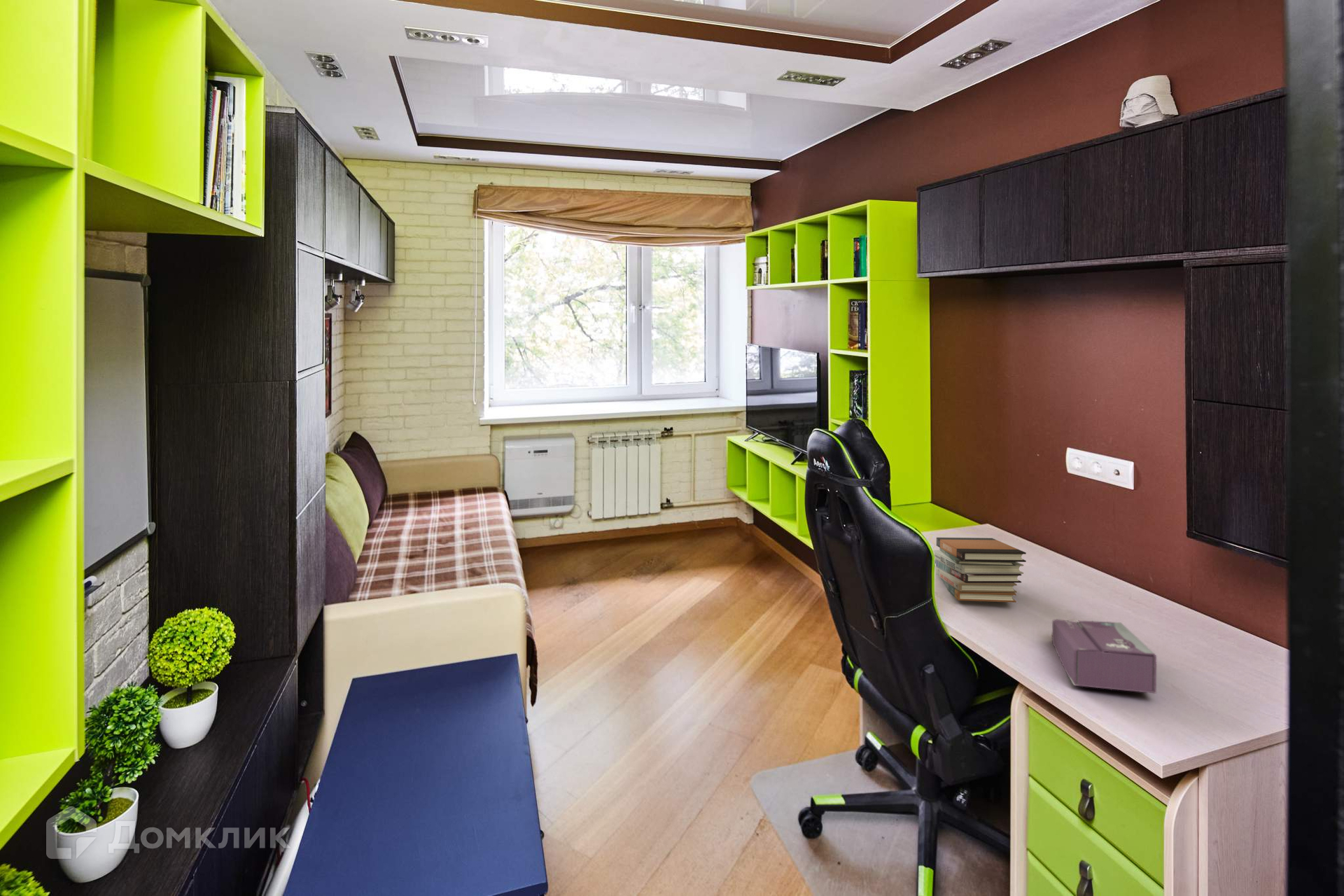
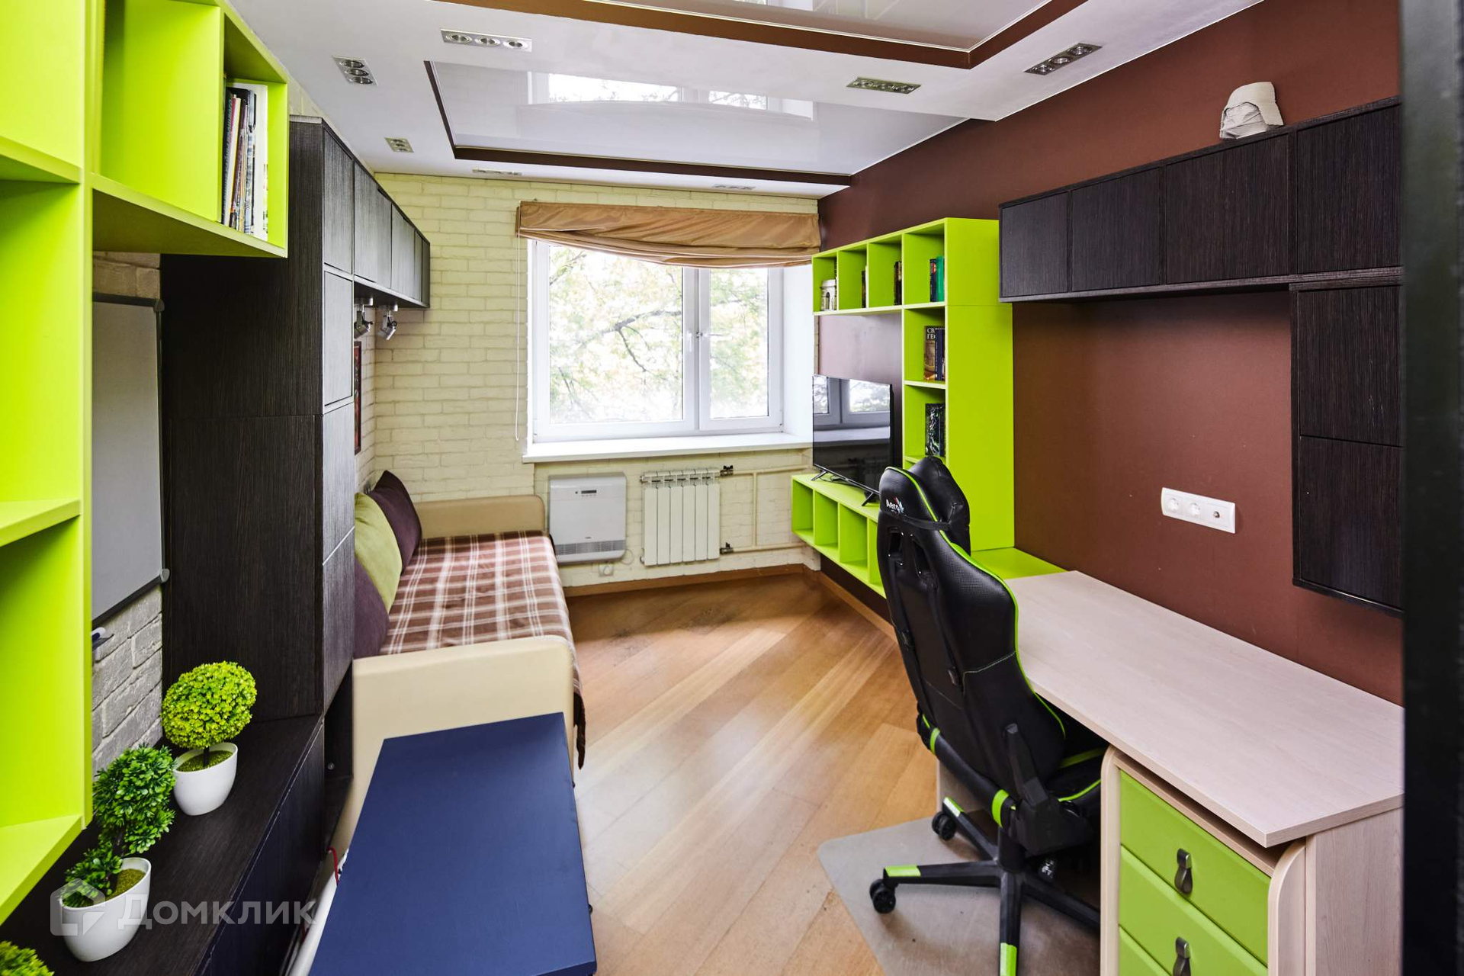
- book stack (976, 568)
- tissue box (1099, 652)
